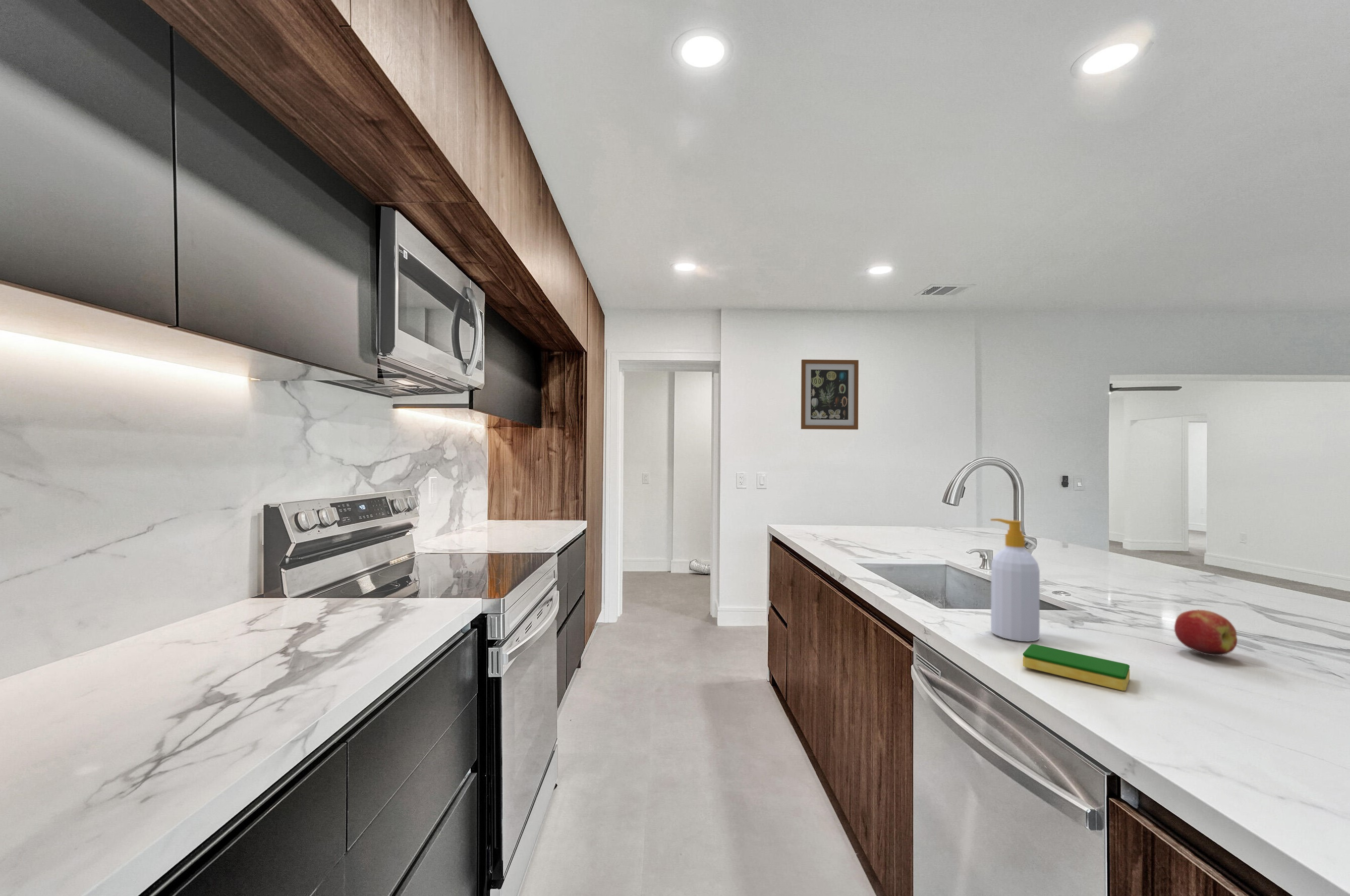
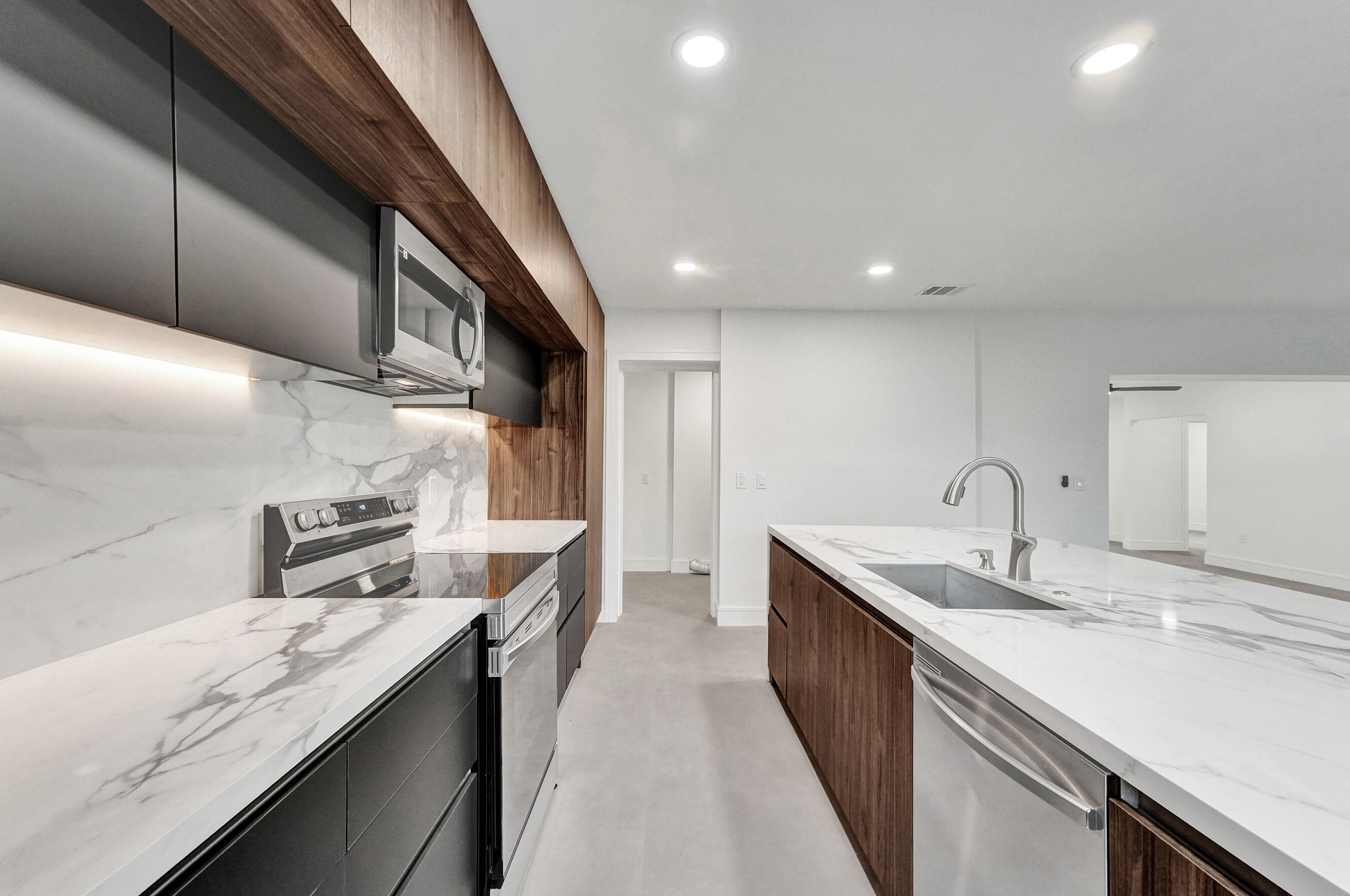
- dish sponge (1075, 665)
- soap bottle (1012, 577)
- wall art (829, 395)
- apple (1203, 632)
